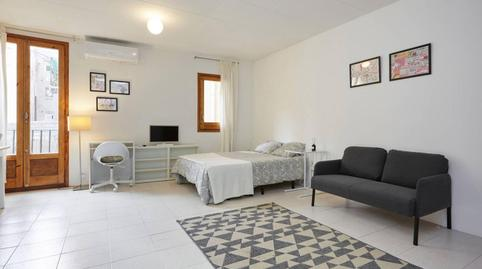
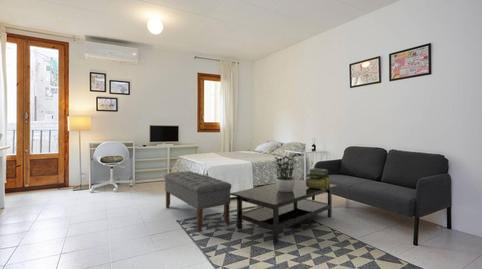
+ stack of books (318, 177)
+ coffee table (287, 205)
+ bench (194, 195)
+ potted plant (285, 172)
